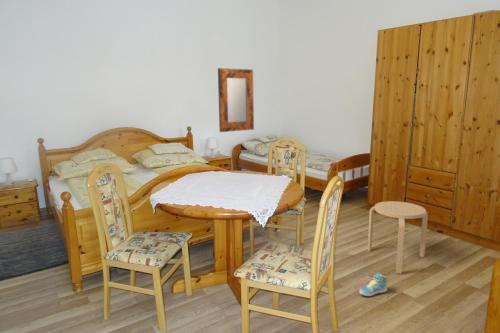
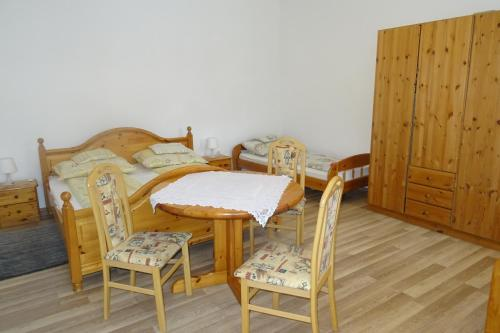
- home mirror (236, 100)
- sneaker (373, 282)
- stool (401, 233)
